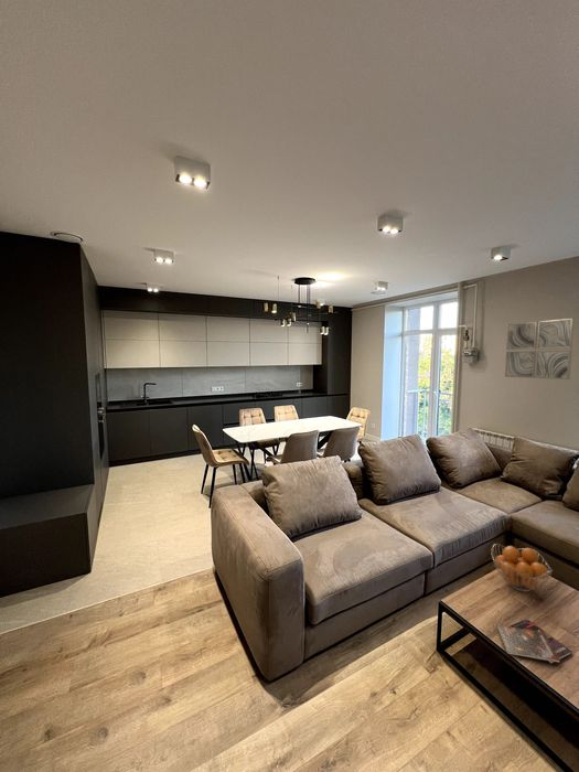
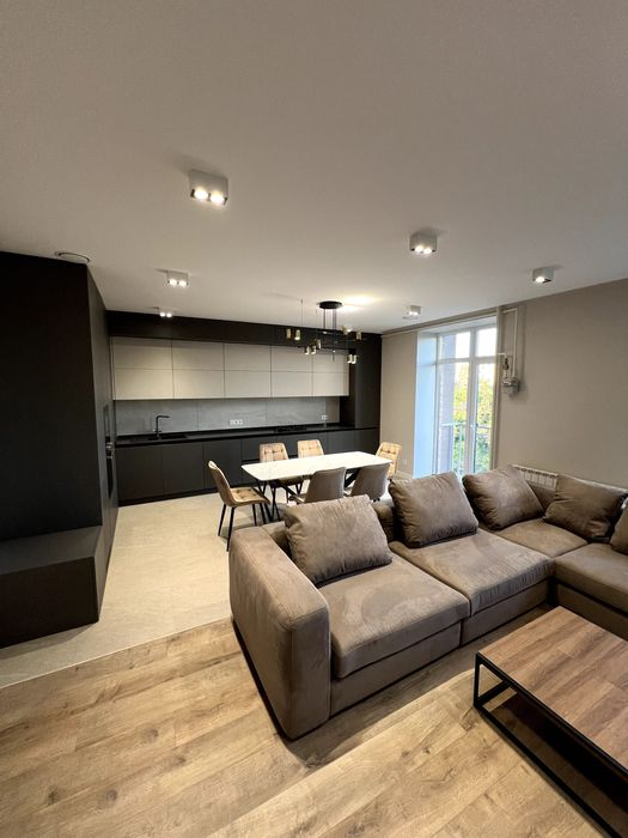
- fruit basket (519, 567)
- wall art (537, 349)
- booklet (530, 636)
